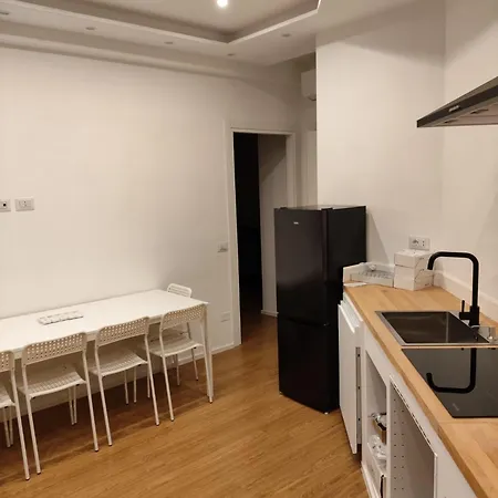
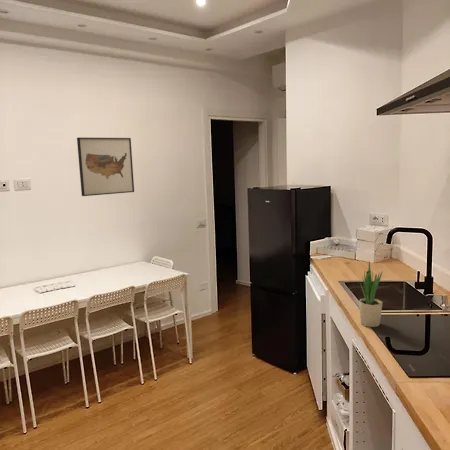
+ wall art (106, 166)
+ potted plant (370, 293)
